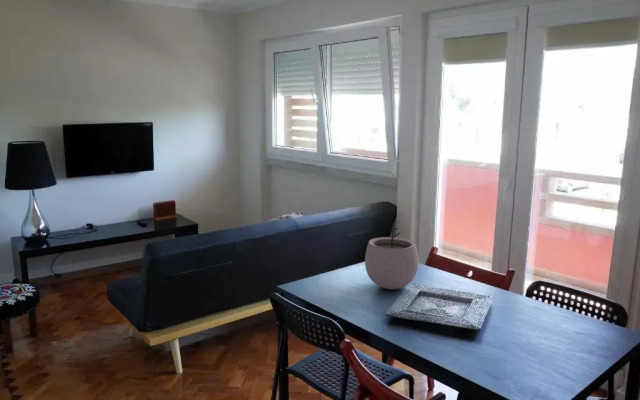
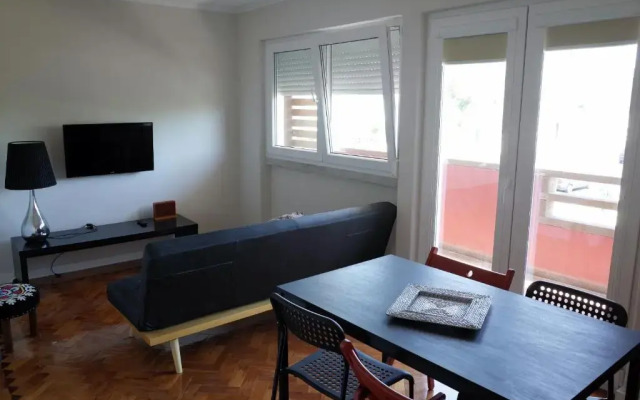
- plant pot (391, 255)
